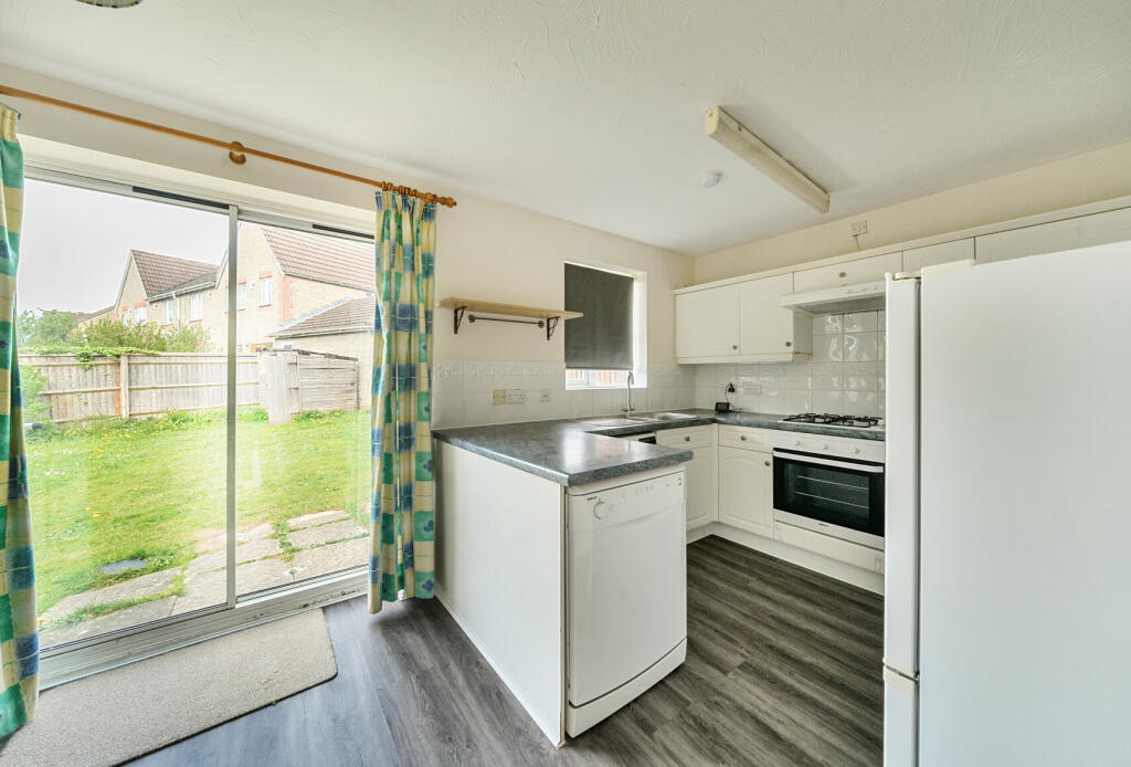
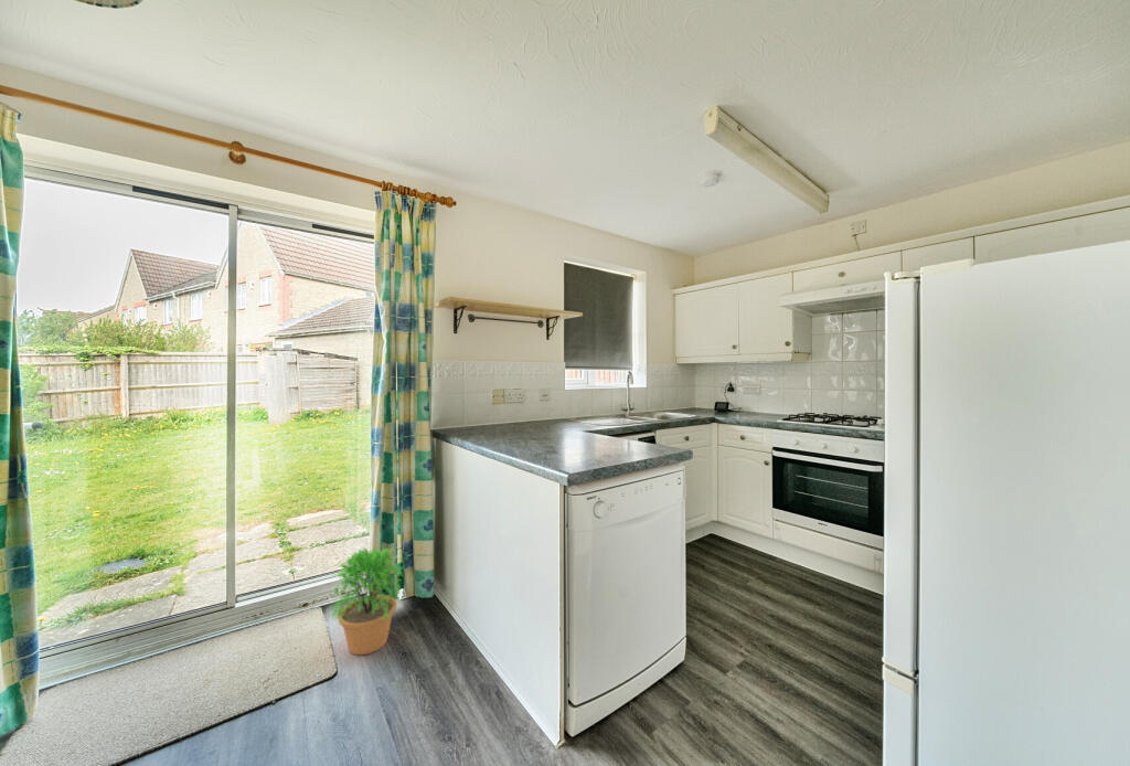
+ potted plant (366, 595)
